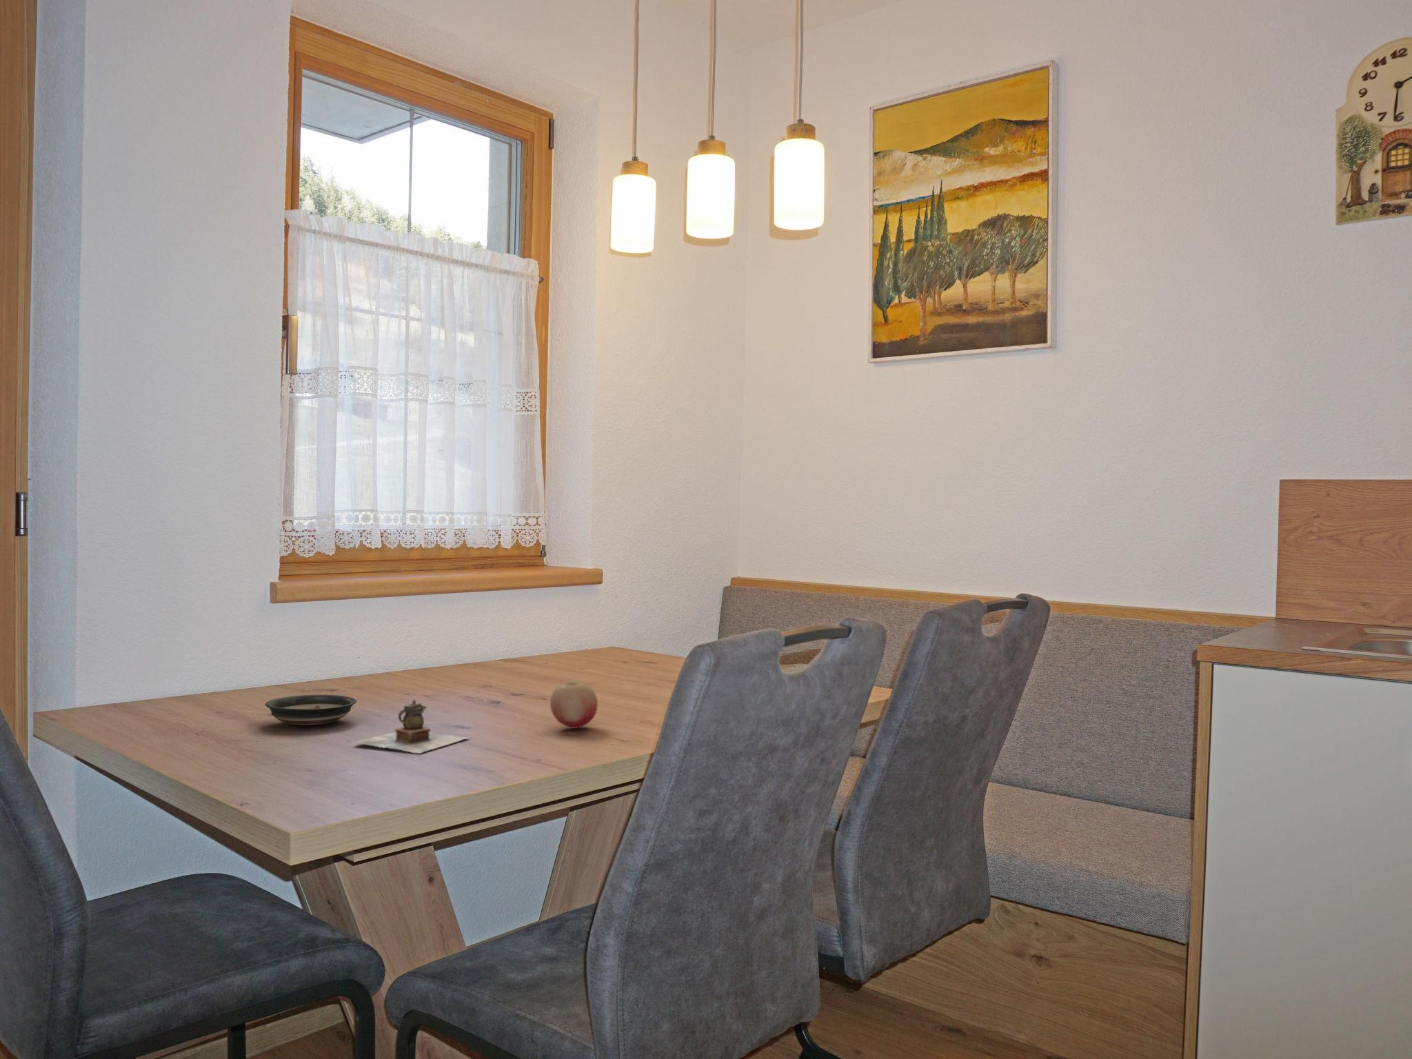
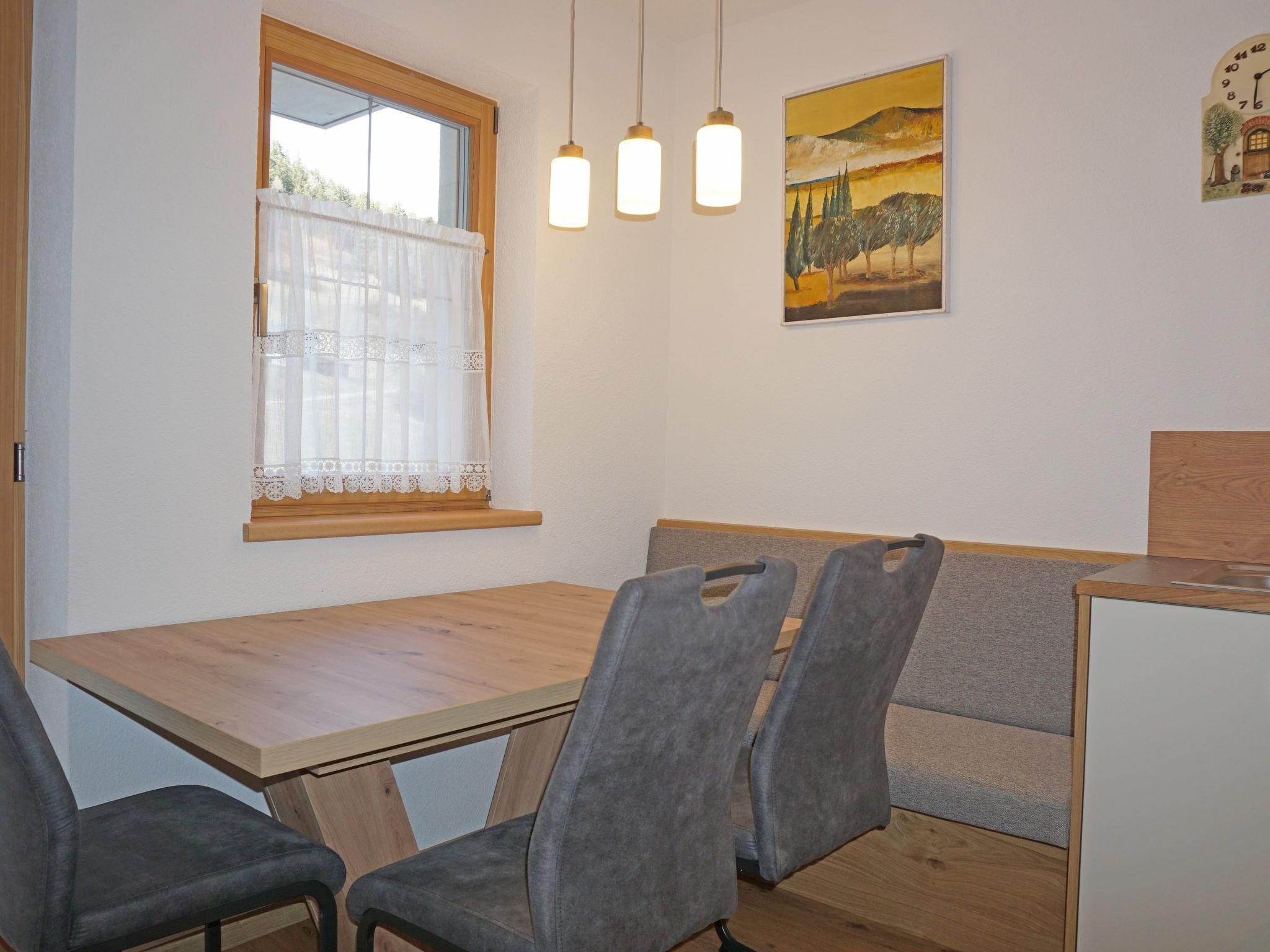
- saucer (311, 712)
- teapot (414, 721)
- fruit (574, 704)
